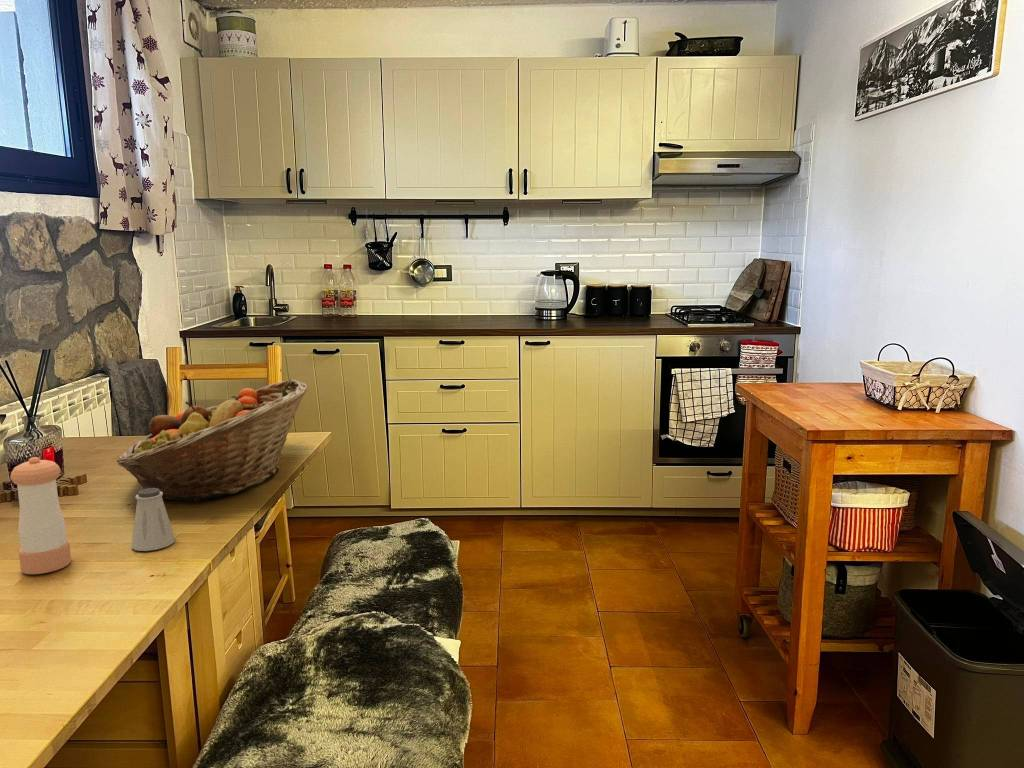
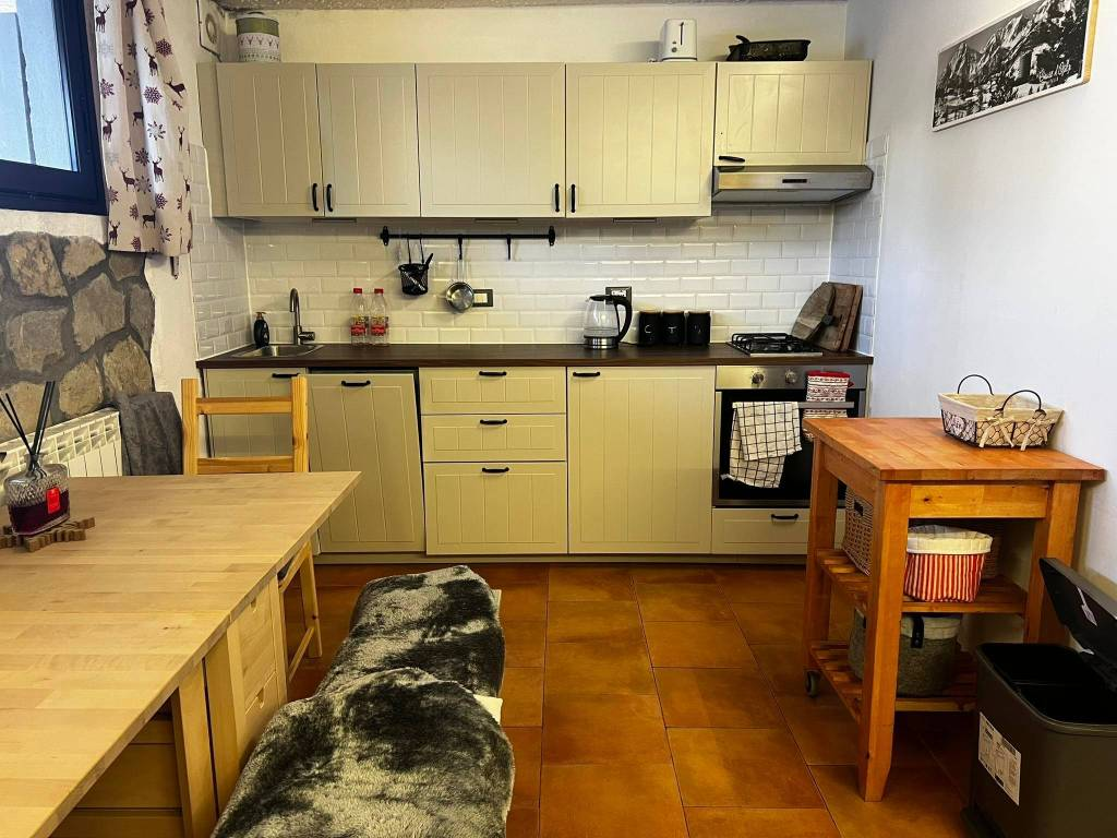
- pepper shaker (40, 512)
- saltshaker (151, 517)
- fruit basket (220, 433)
